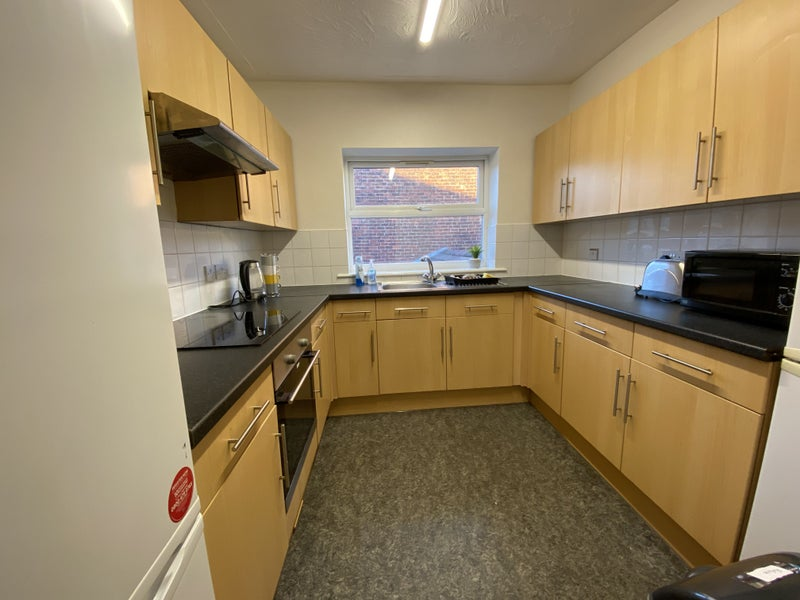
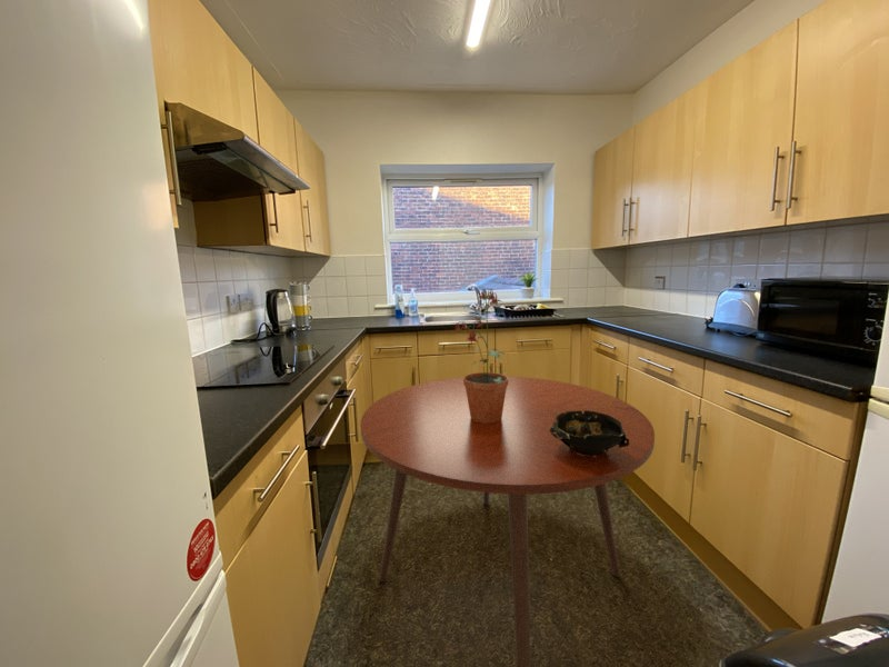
+ dining table (499, 492)
+ bowl (585, 434)
+ potted plant (480, 354)
